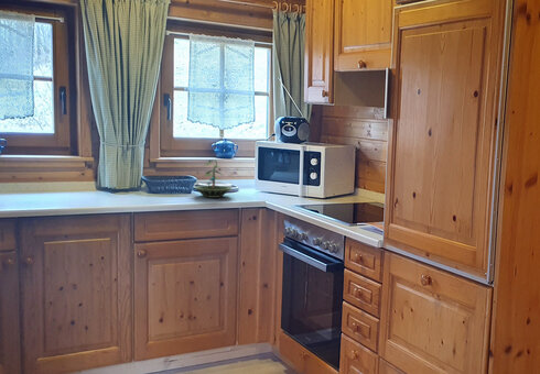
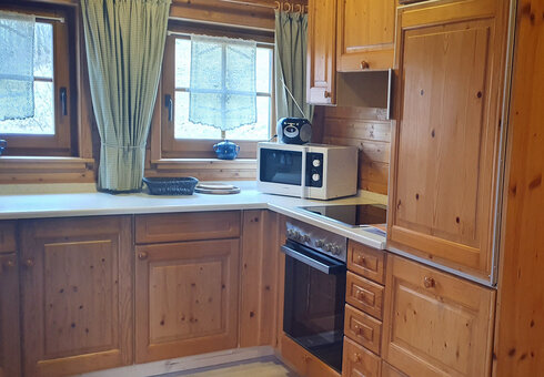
- terrarium (214, 167)
